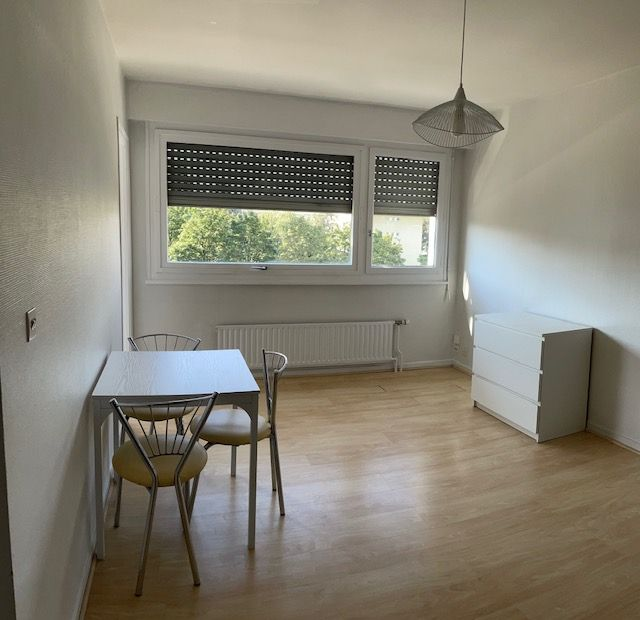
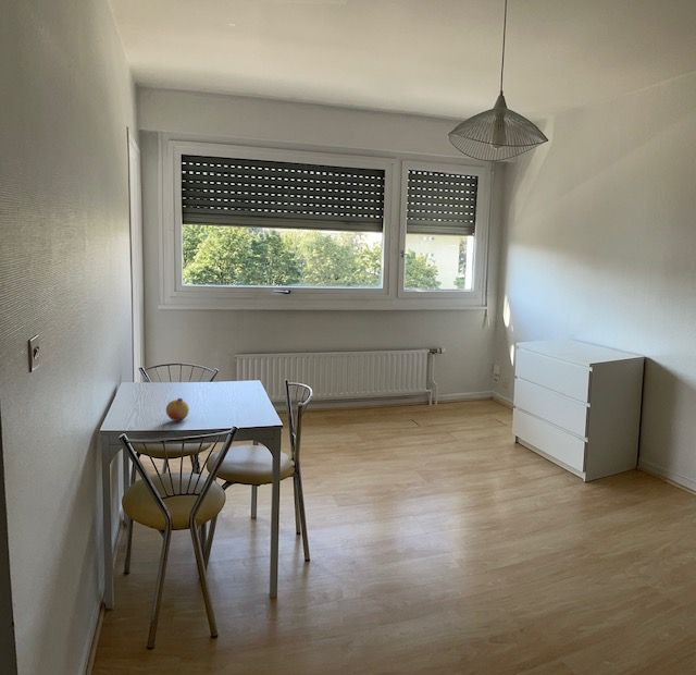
+ fruit (177, 408)
